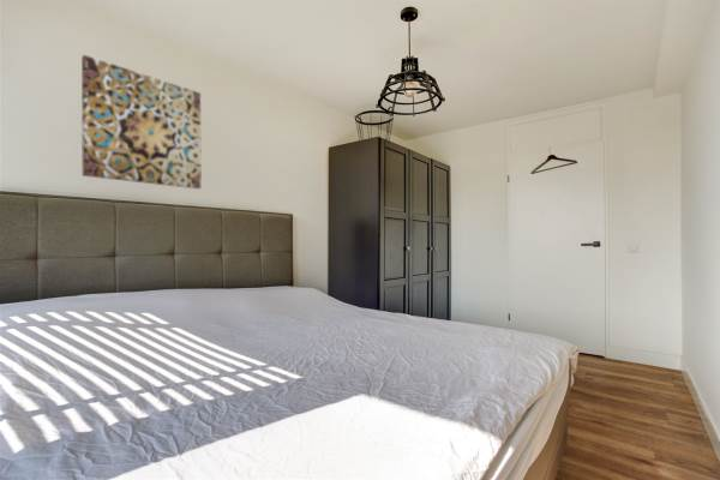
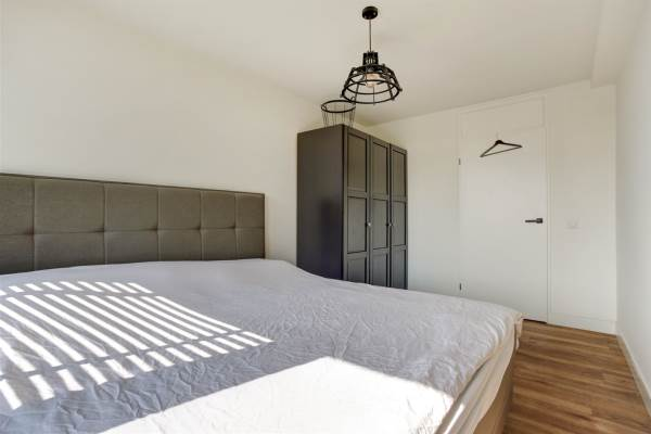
- wall art (148, 130)
